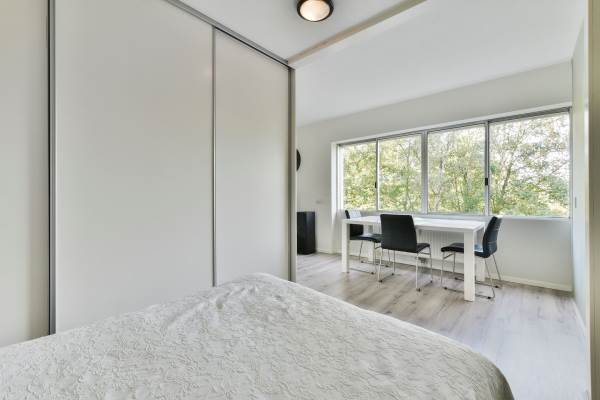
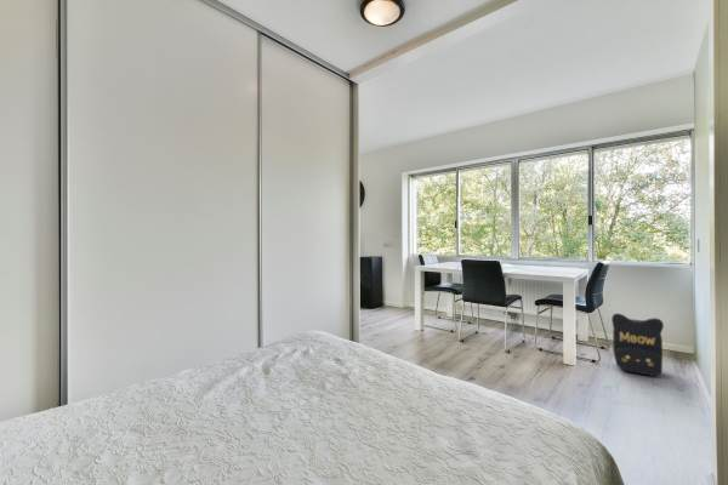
+ backpack (636, 341)
